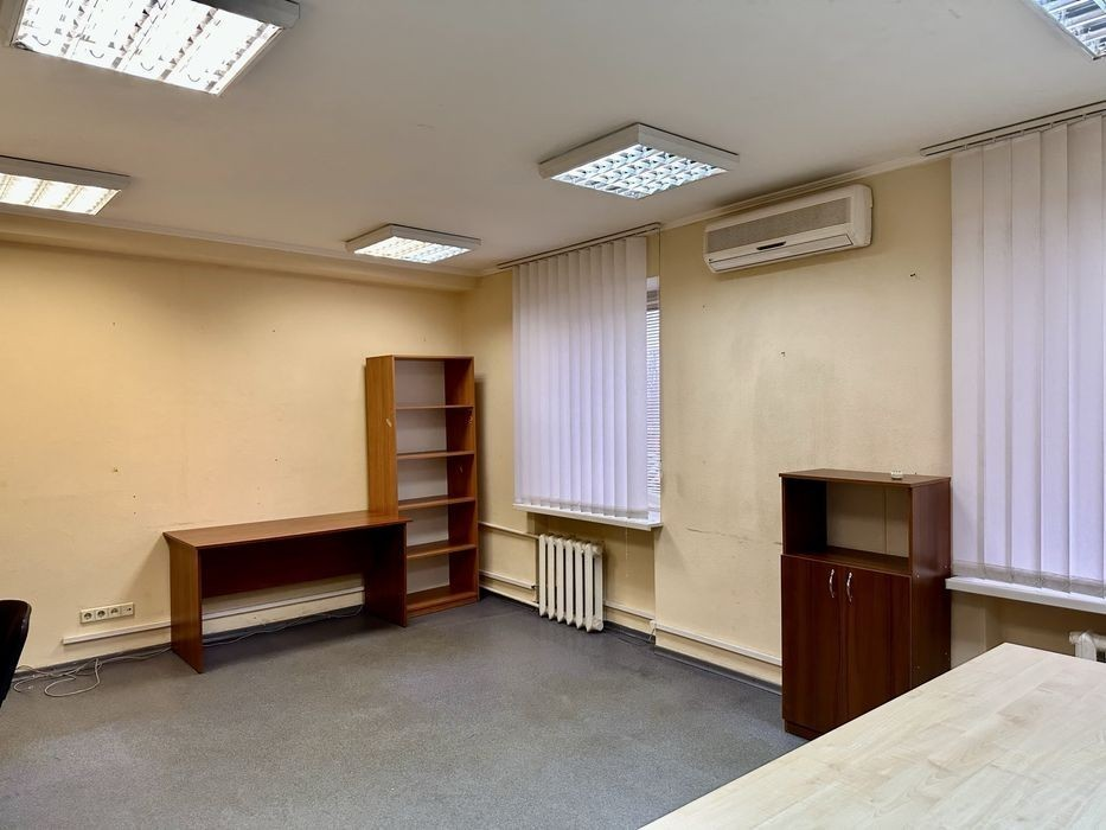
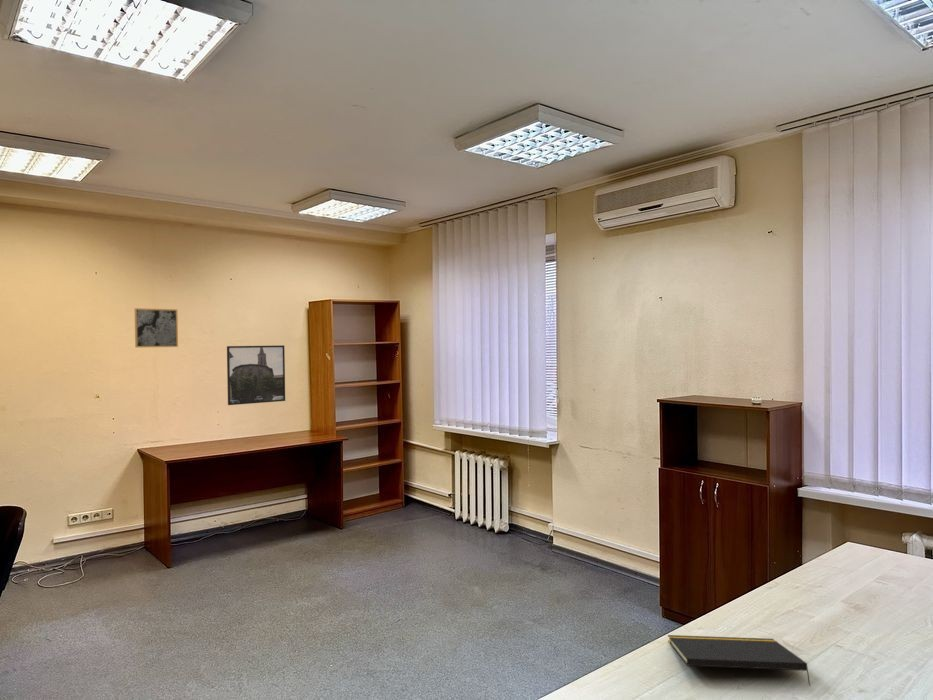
+ notepad (732, 651)
+ wall art (156, 328)
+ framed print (256, 374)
